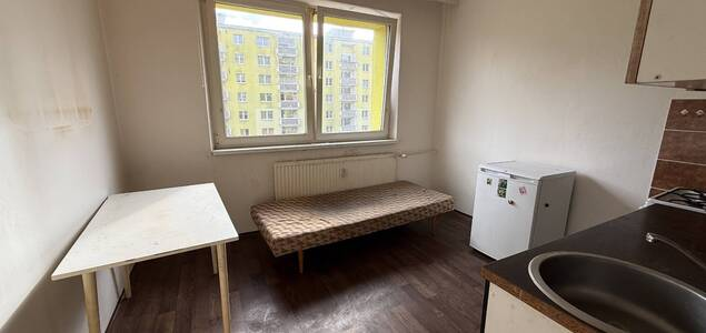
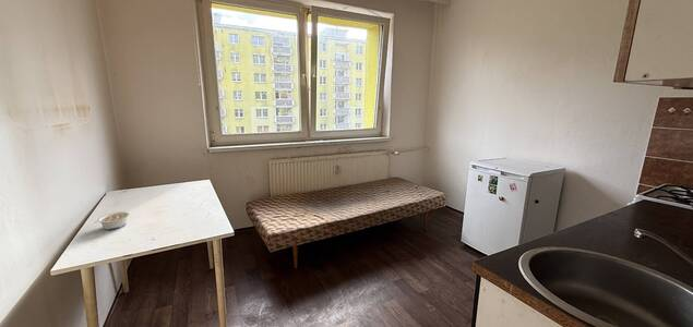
+ legume (113, 220)
